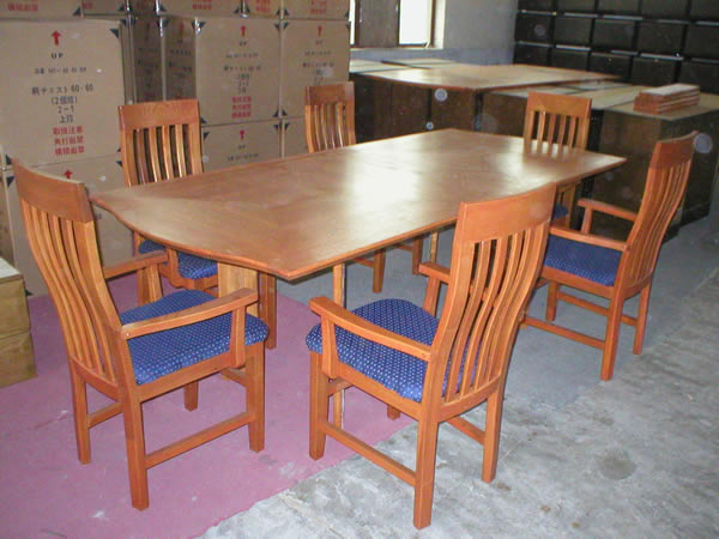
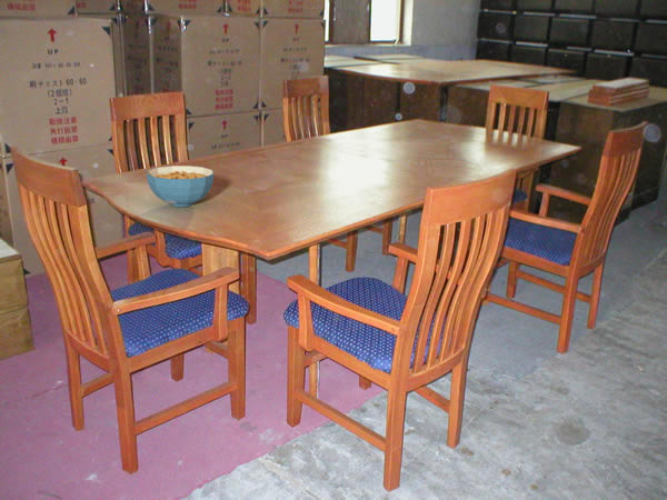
+ cereal bowl (180, 188)
